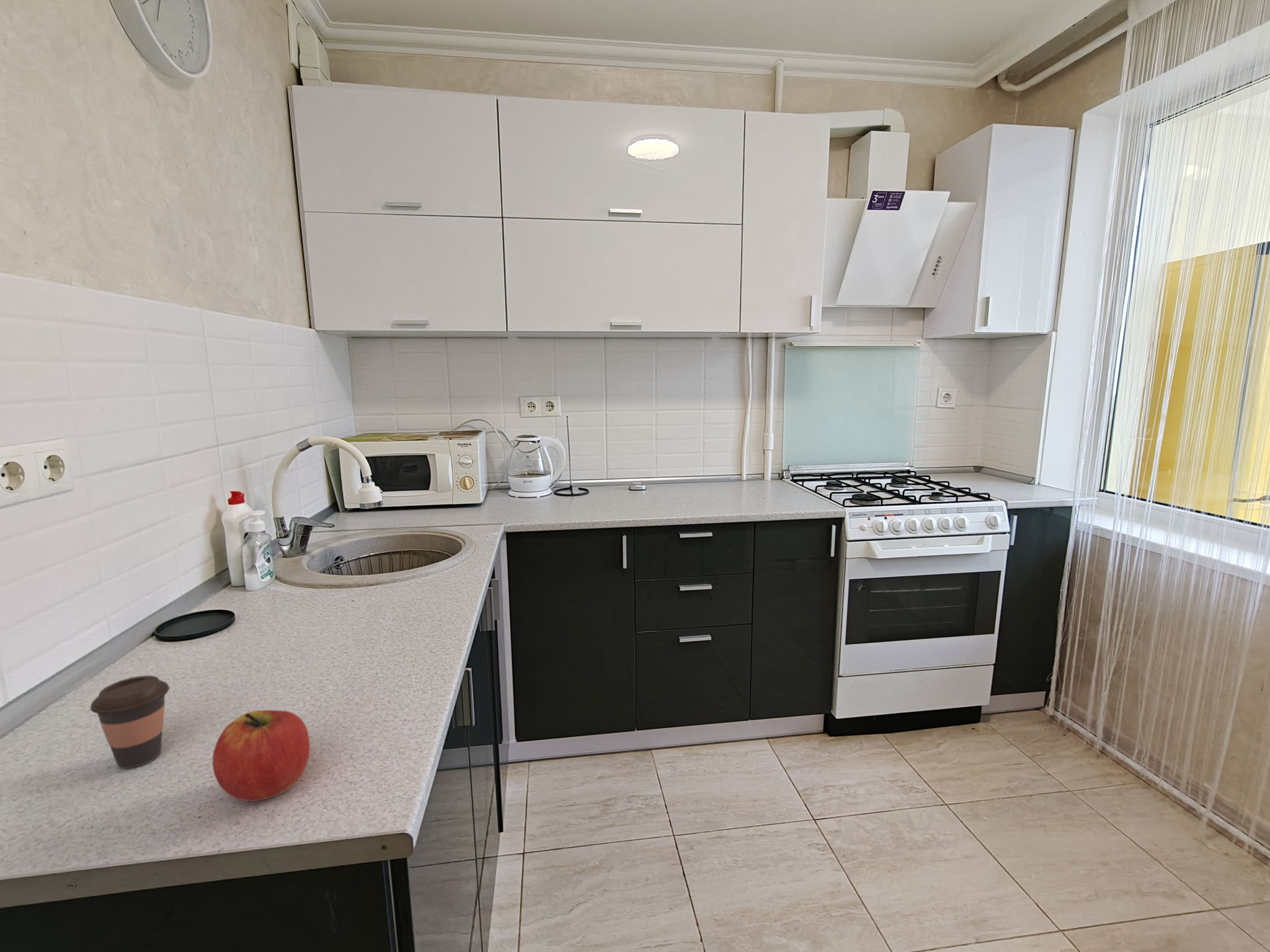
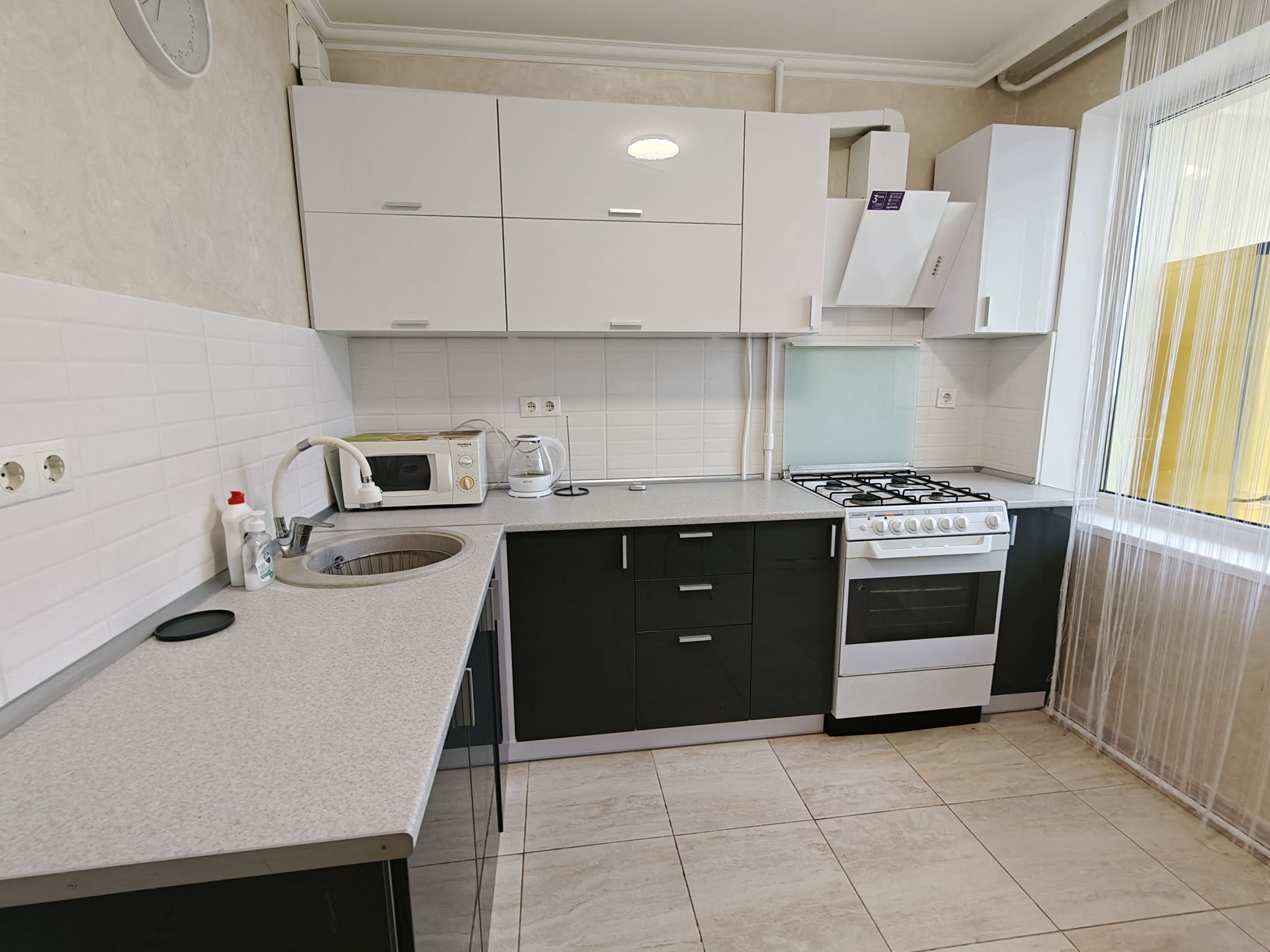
- apple (263, 749)
- coffee cup (135, 722)
